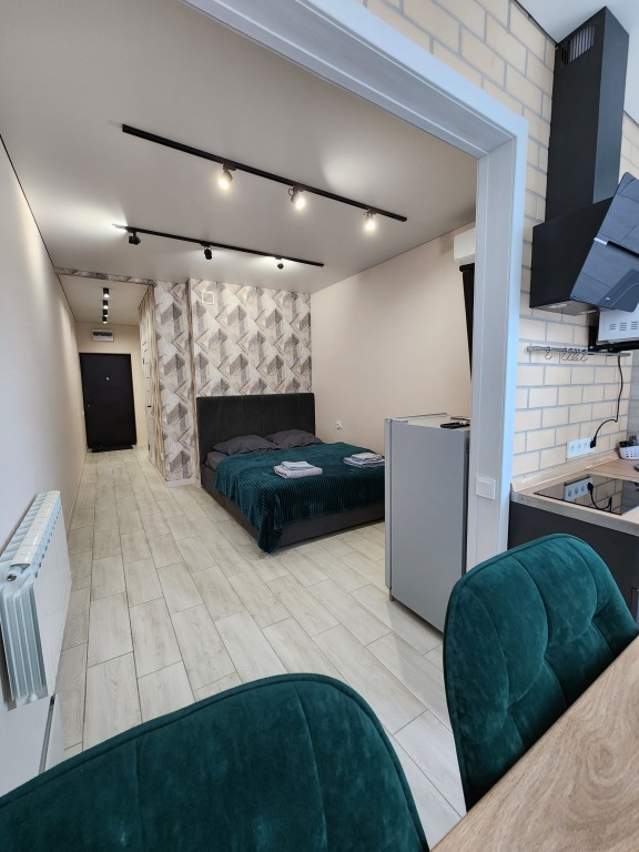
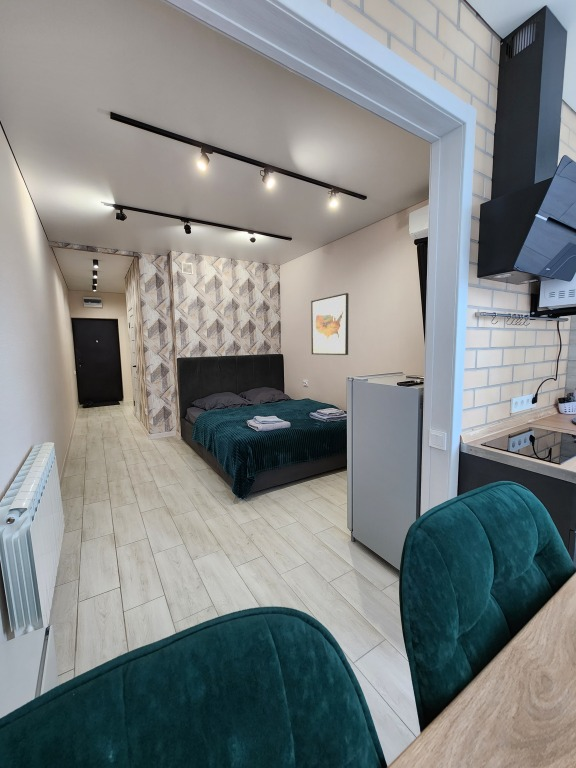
+ wall art (328, 326)
